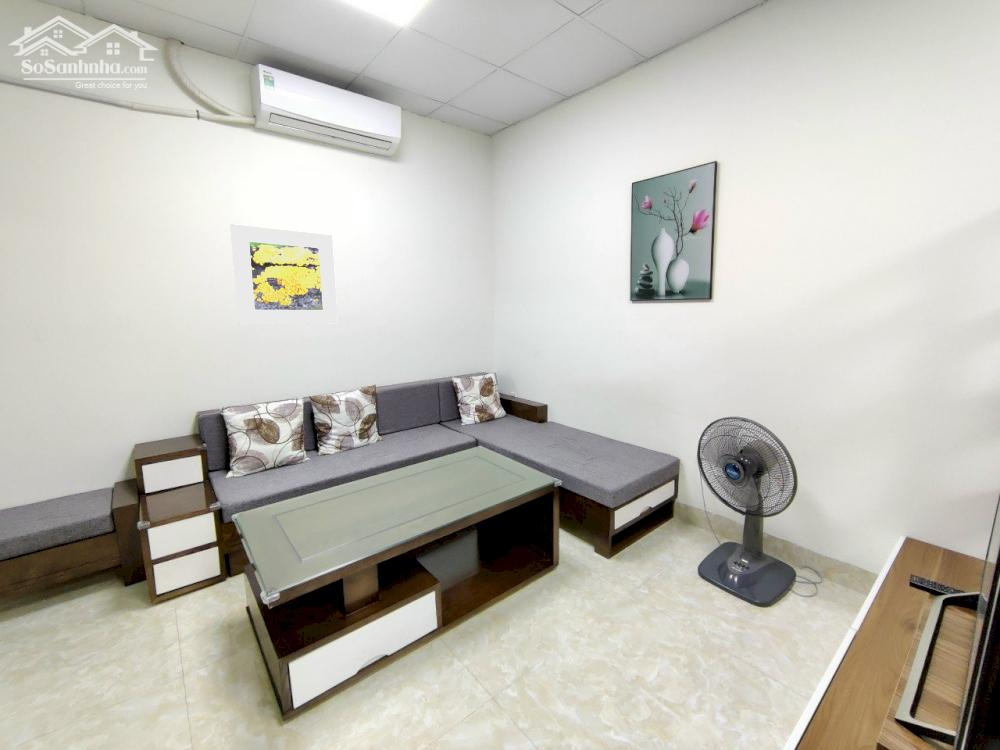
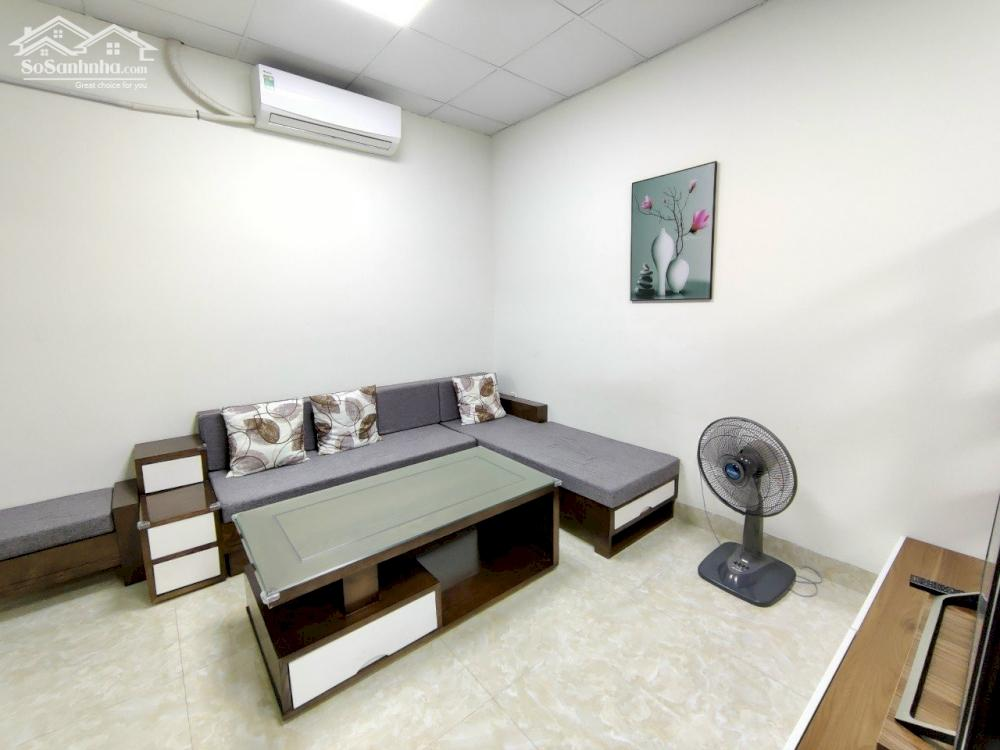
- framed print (287, 277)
